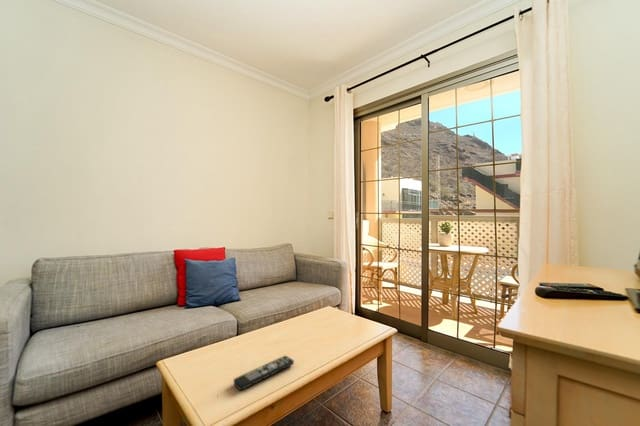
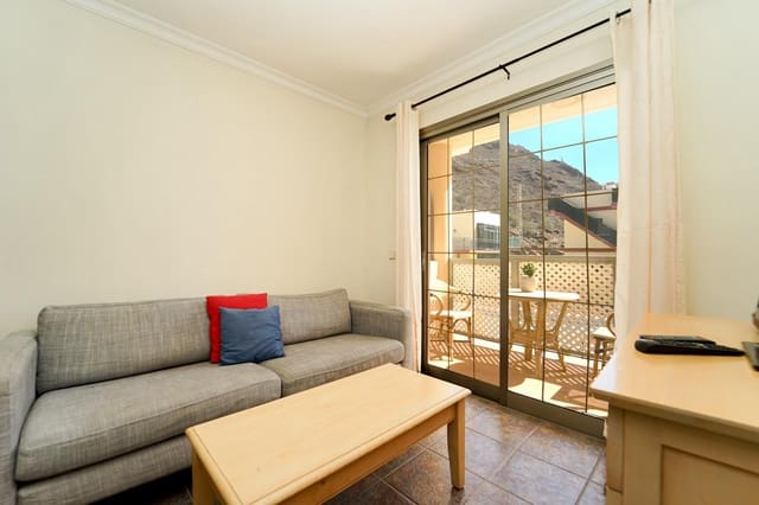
- remote control (265, 371)
